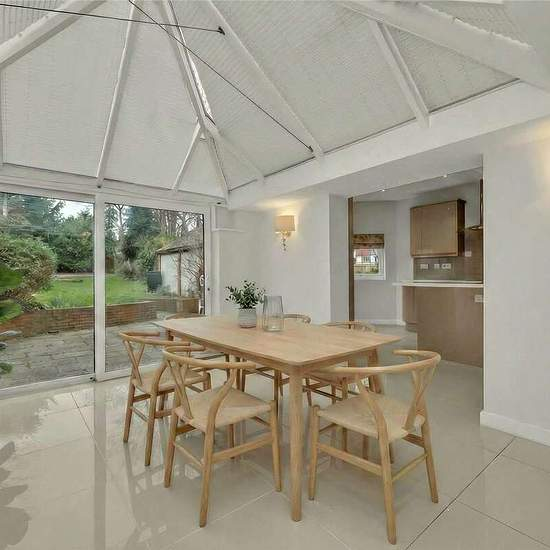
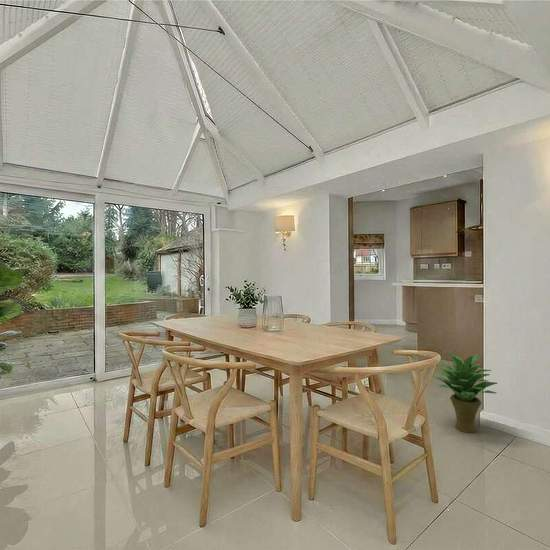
+ potted plant (465, 390)
